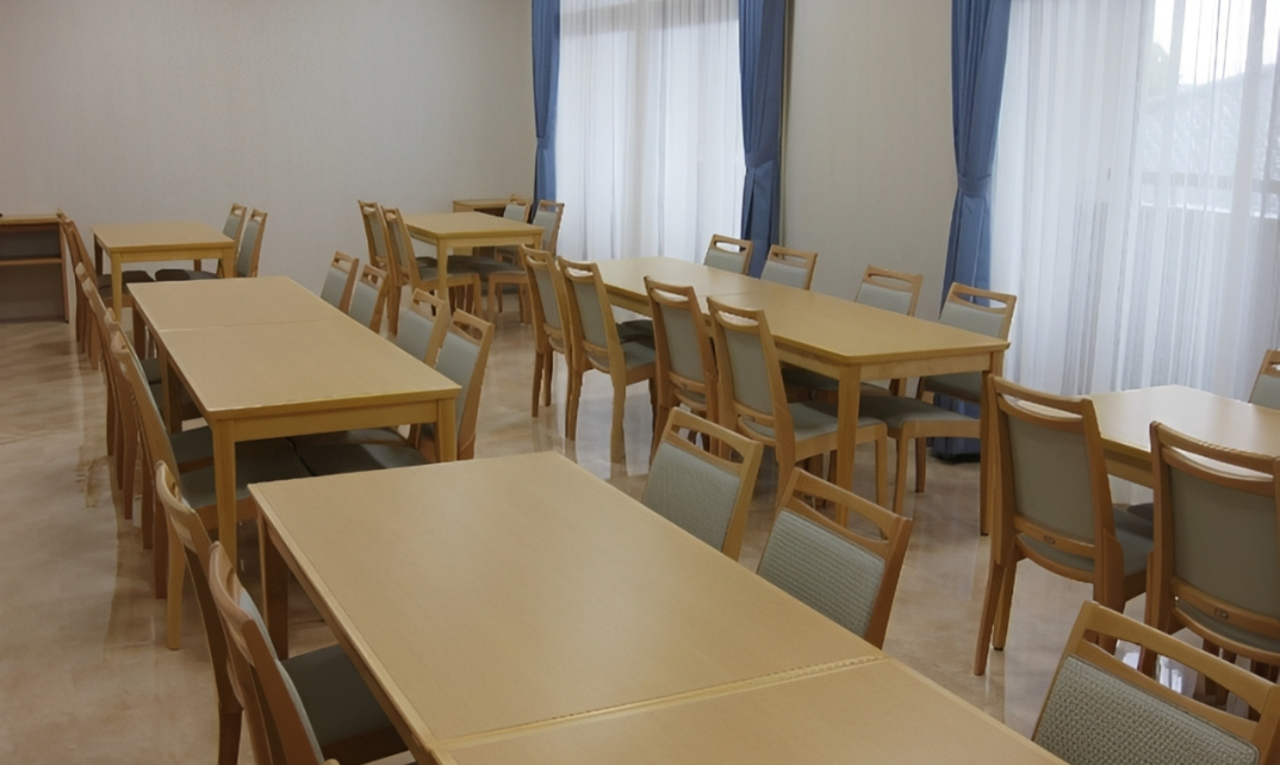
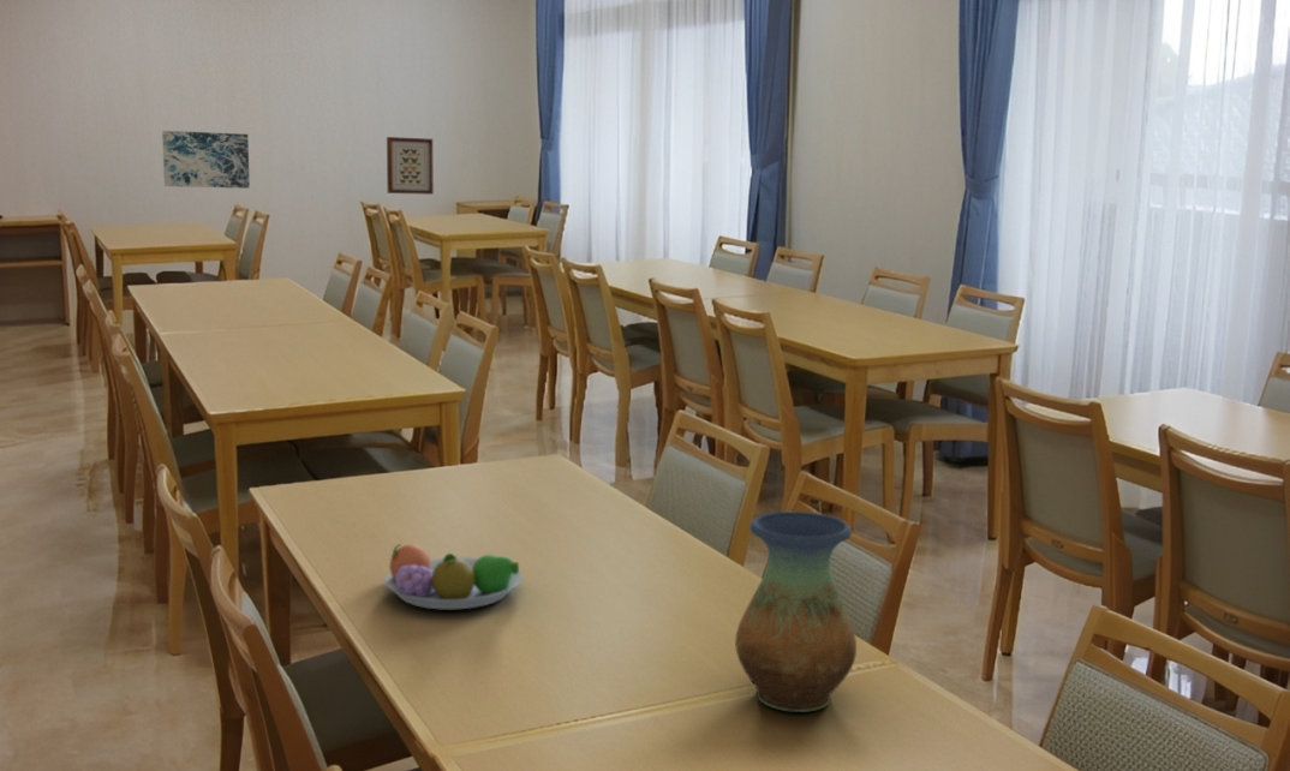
+ wall art (207, 160)
+ vase (796, 611)
+ wall art (410, 166)
+ fruit bowl (456, 566)
